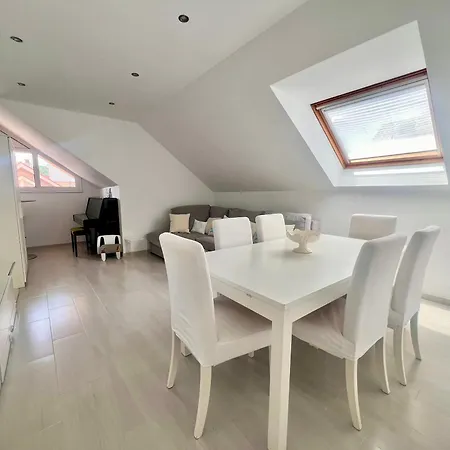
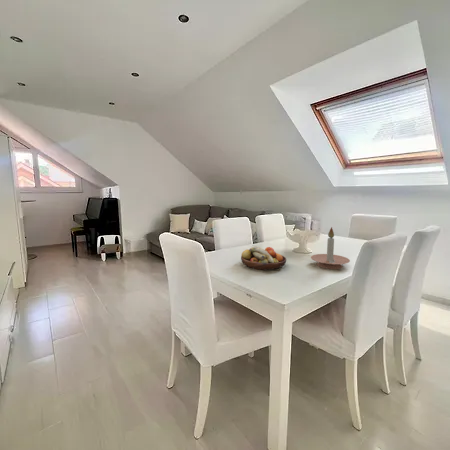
+ fruit bowl (263, 255)
+ candle holder (330, 246)
